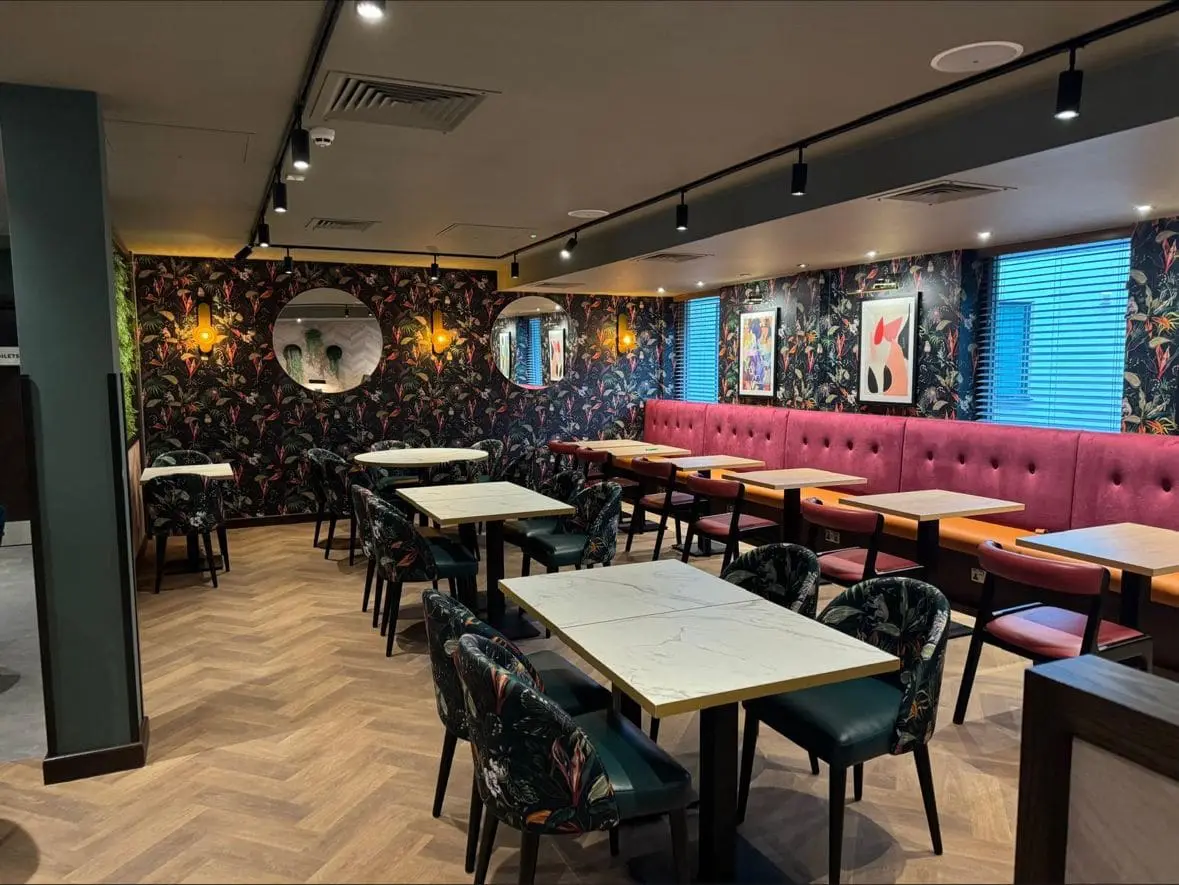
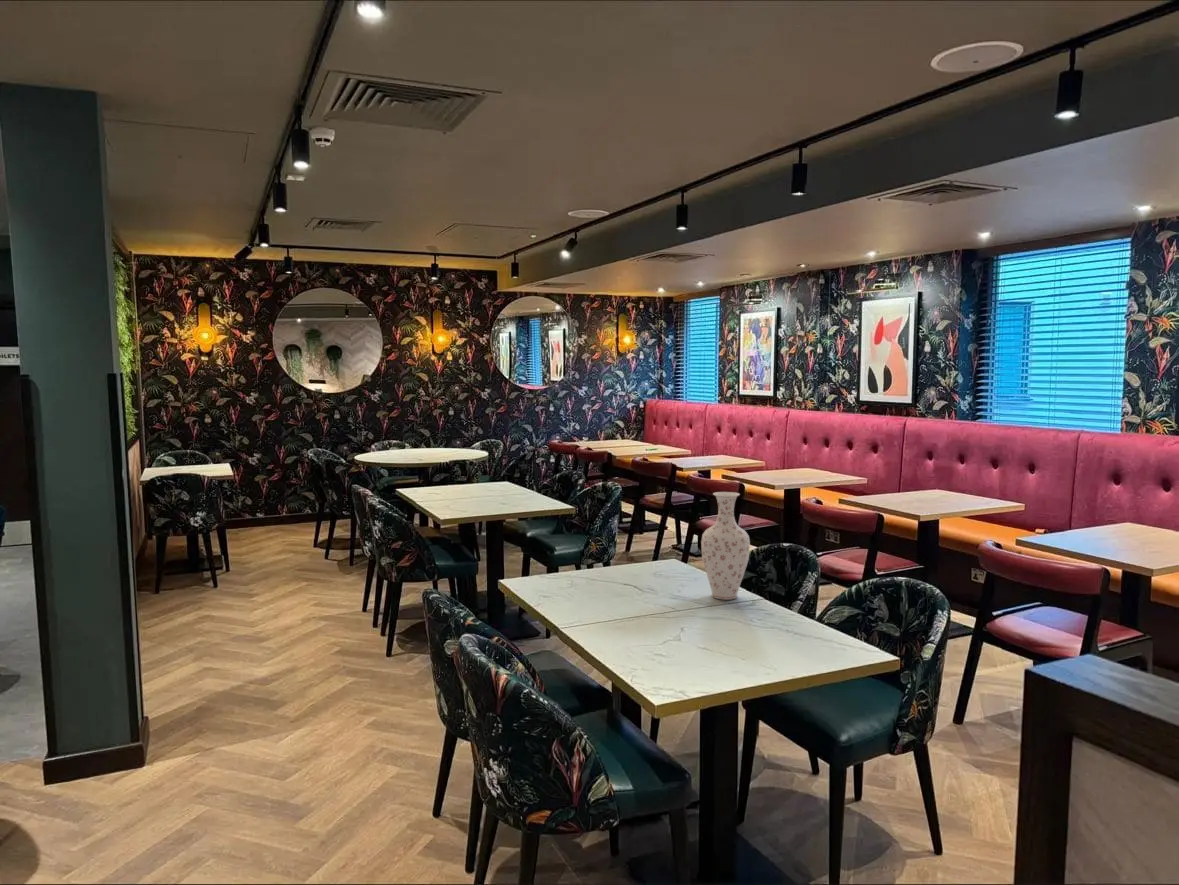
+ vase (725, 545)
